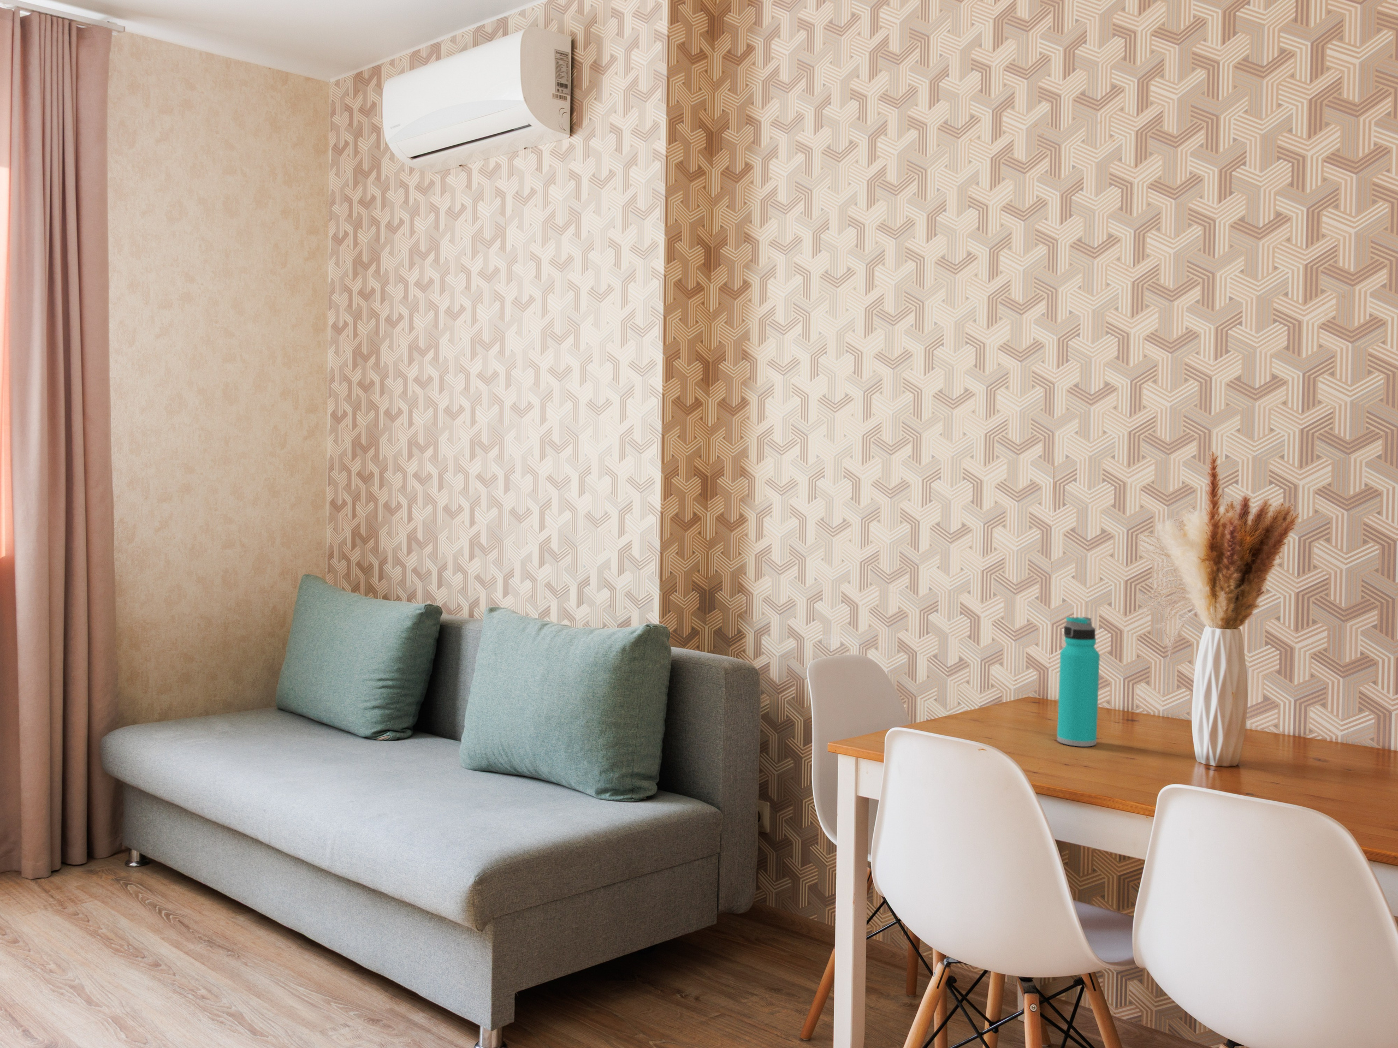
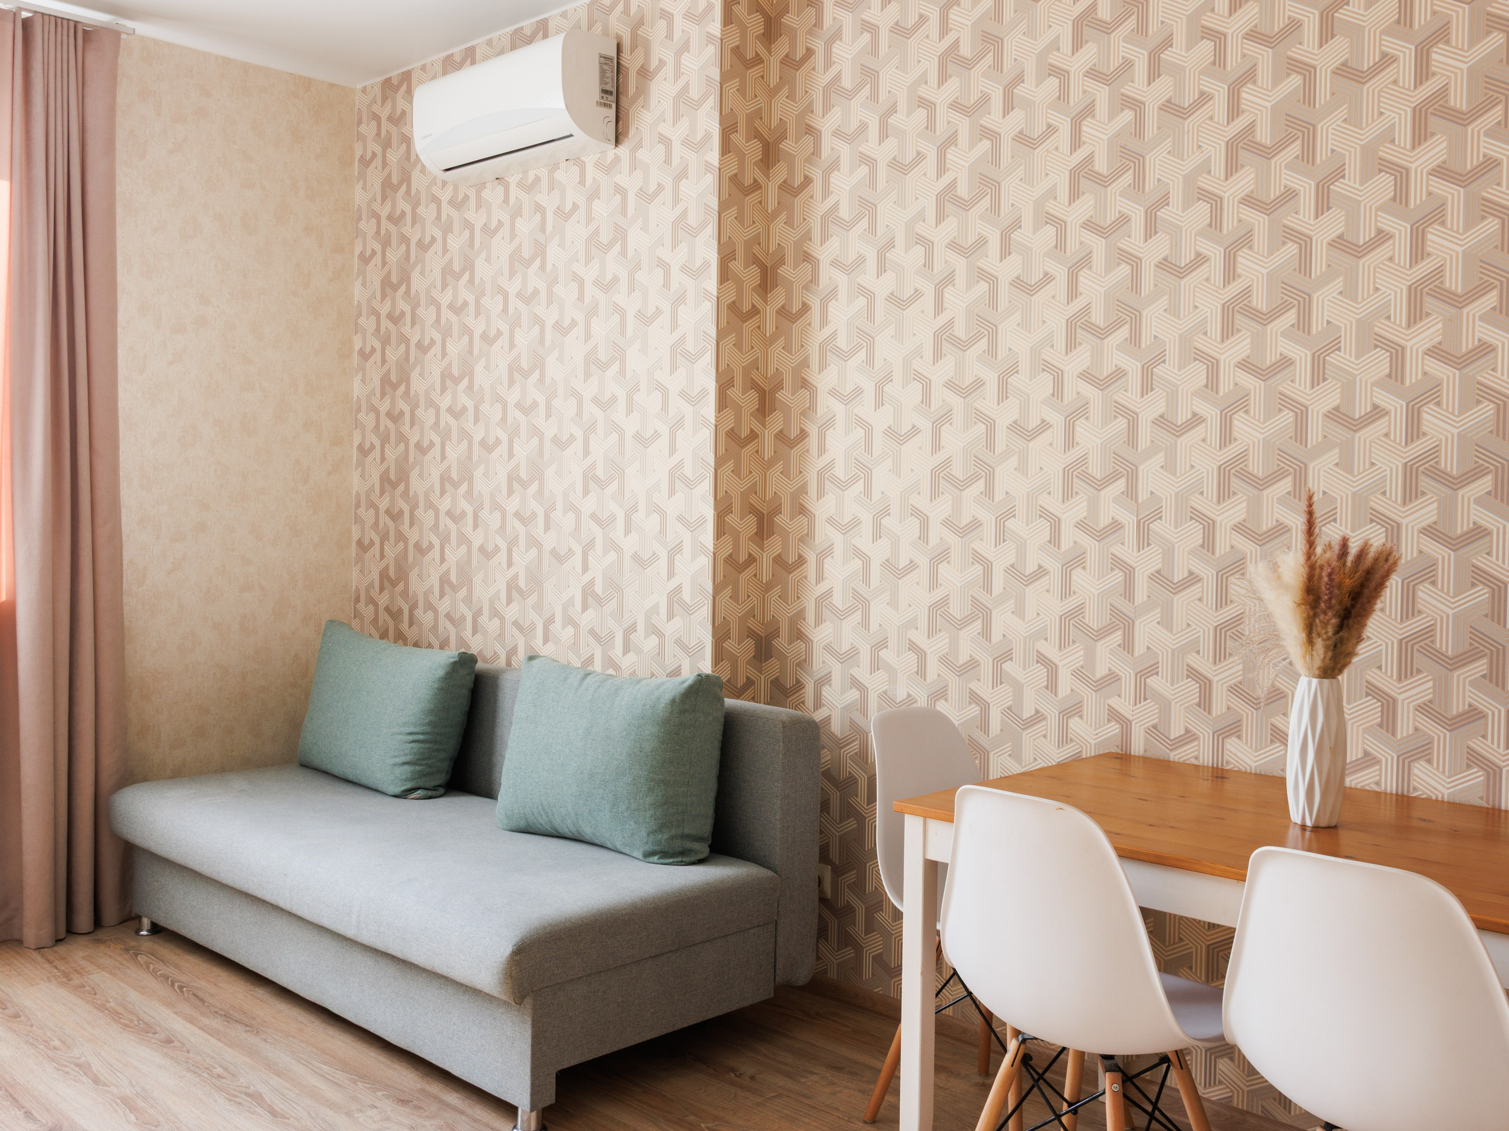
- water bottle (1079, 679)
